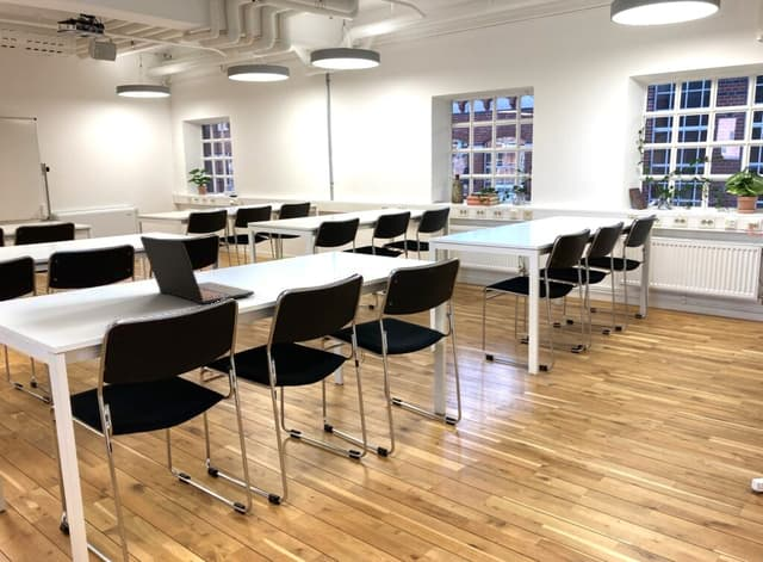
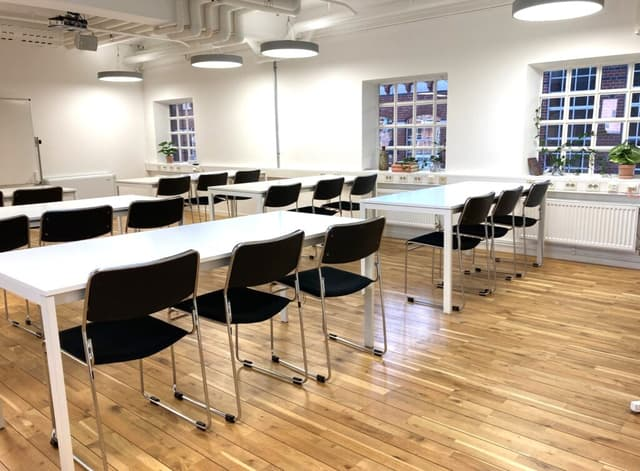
- laptop (192, 268)
